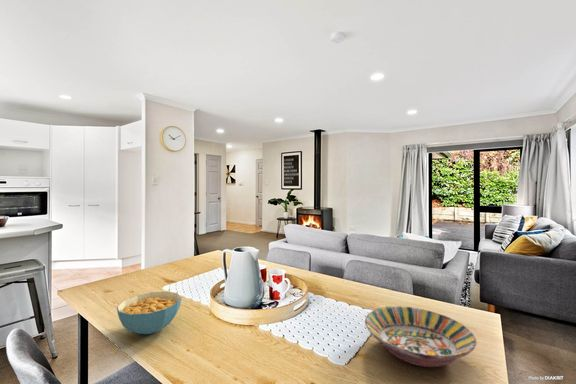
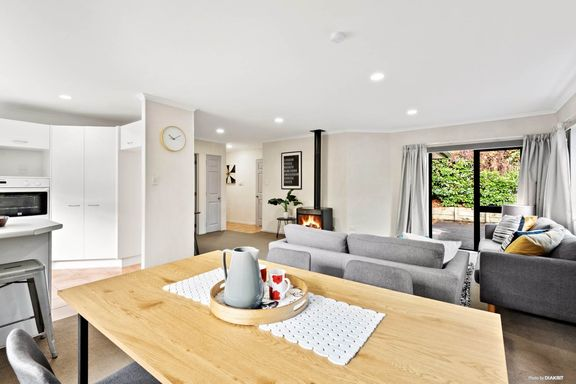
- cereal bowl (150, 315)
- serving bowl (416, 339)
